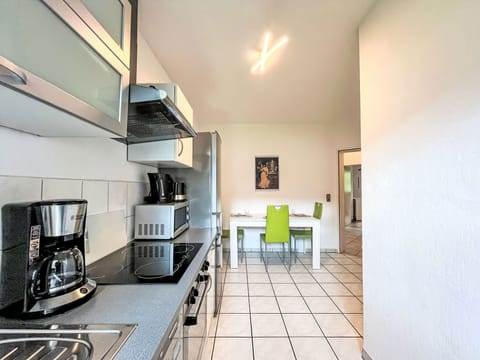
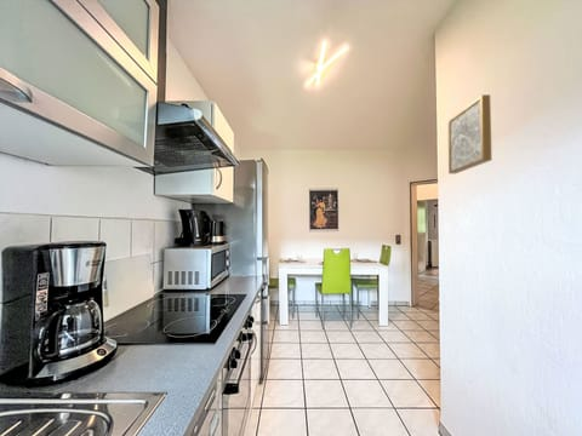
+ wall art (467, 138)
